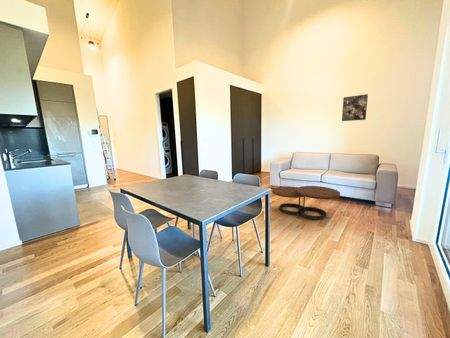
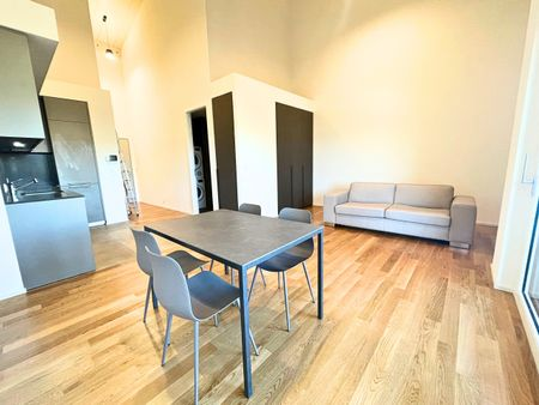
- coffee table (303, 200)
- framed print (354, 108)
